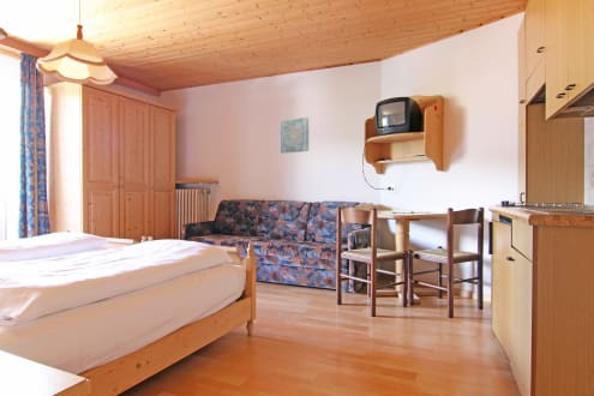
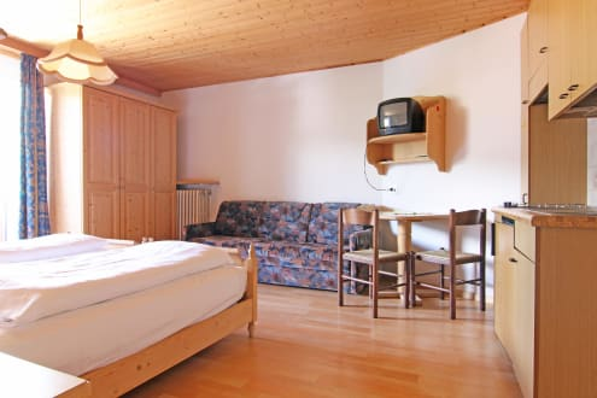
- wall art (294, 136)
